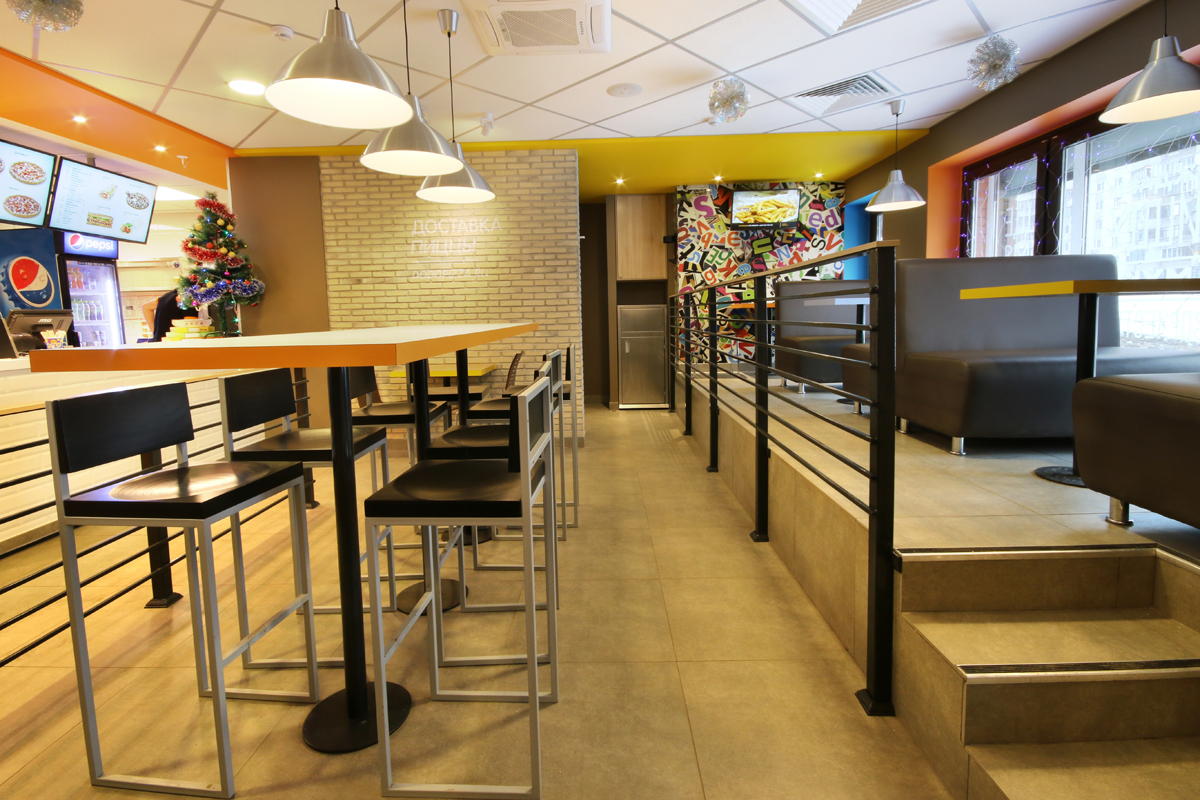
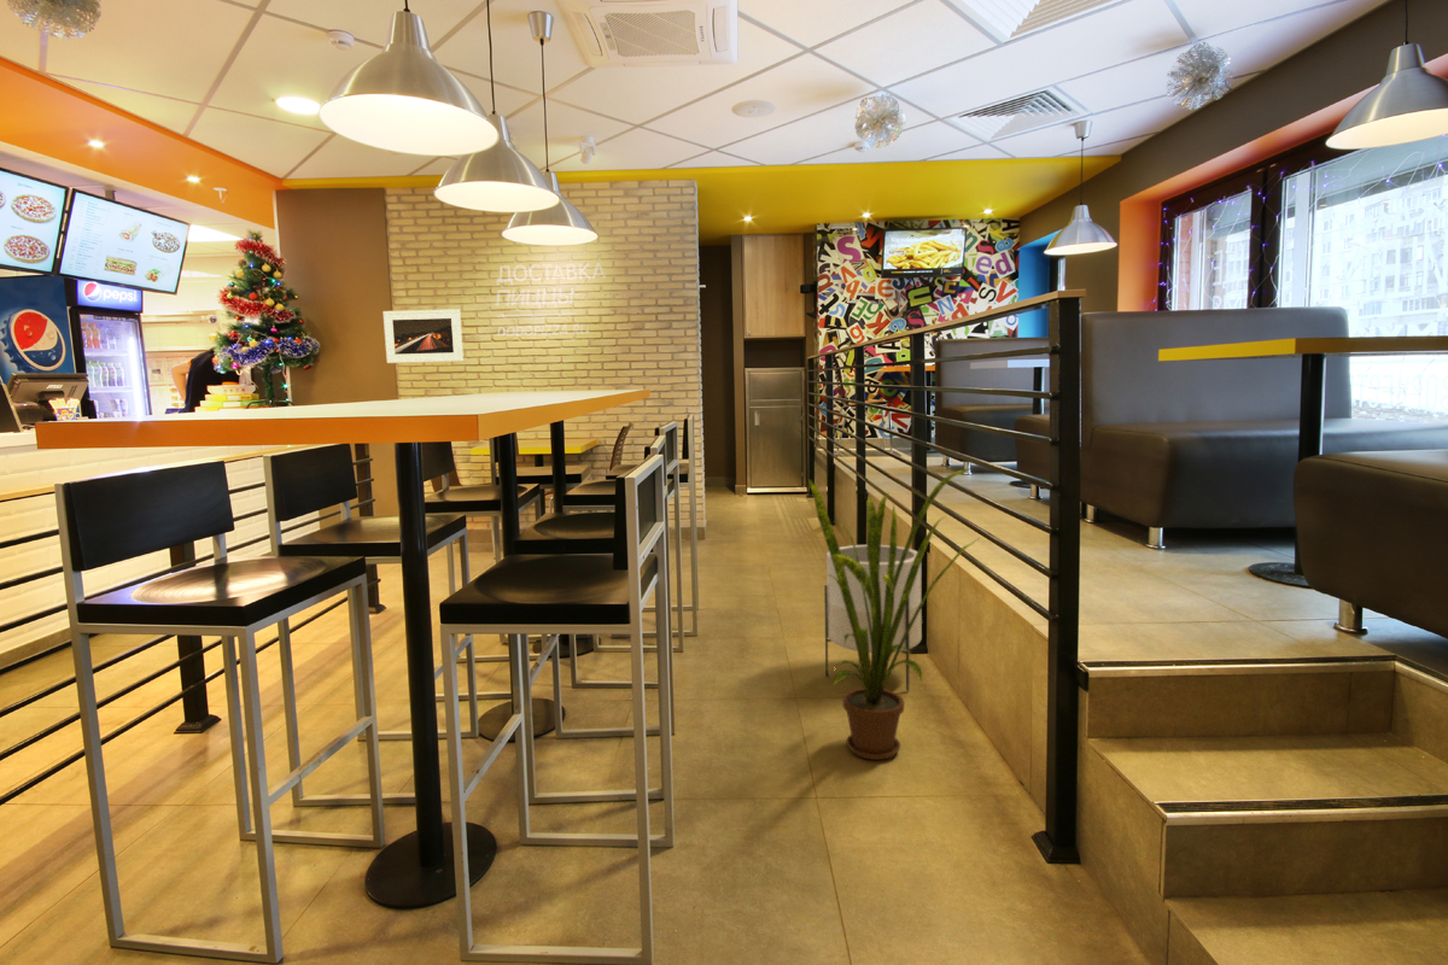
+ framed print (422, 335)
+ planter (870, 614)
+ house plant (886, 609)
